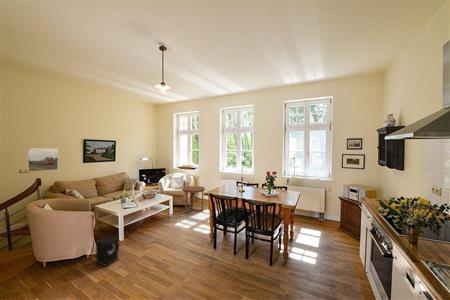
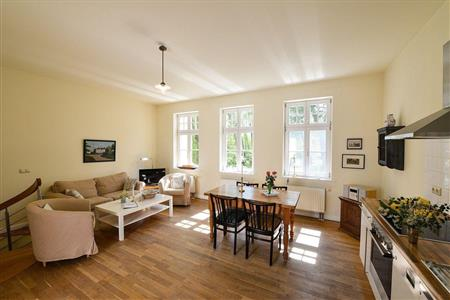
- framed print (43, 159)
- speaker (107, 250)
- side table (192, 199)
